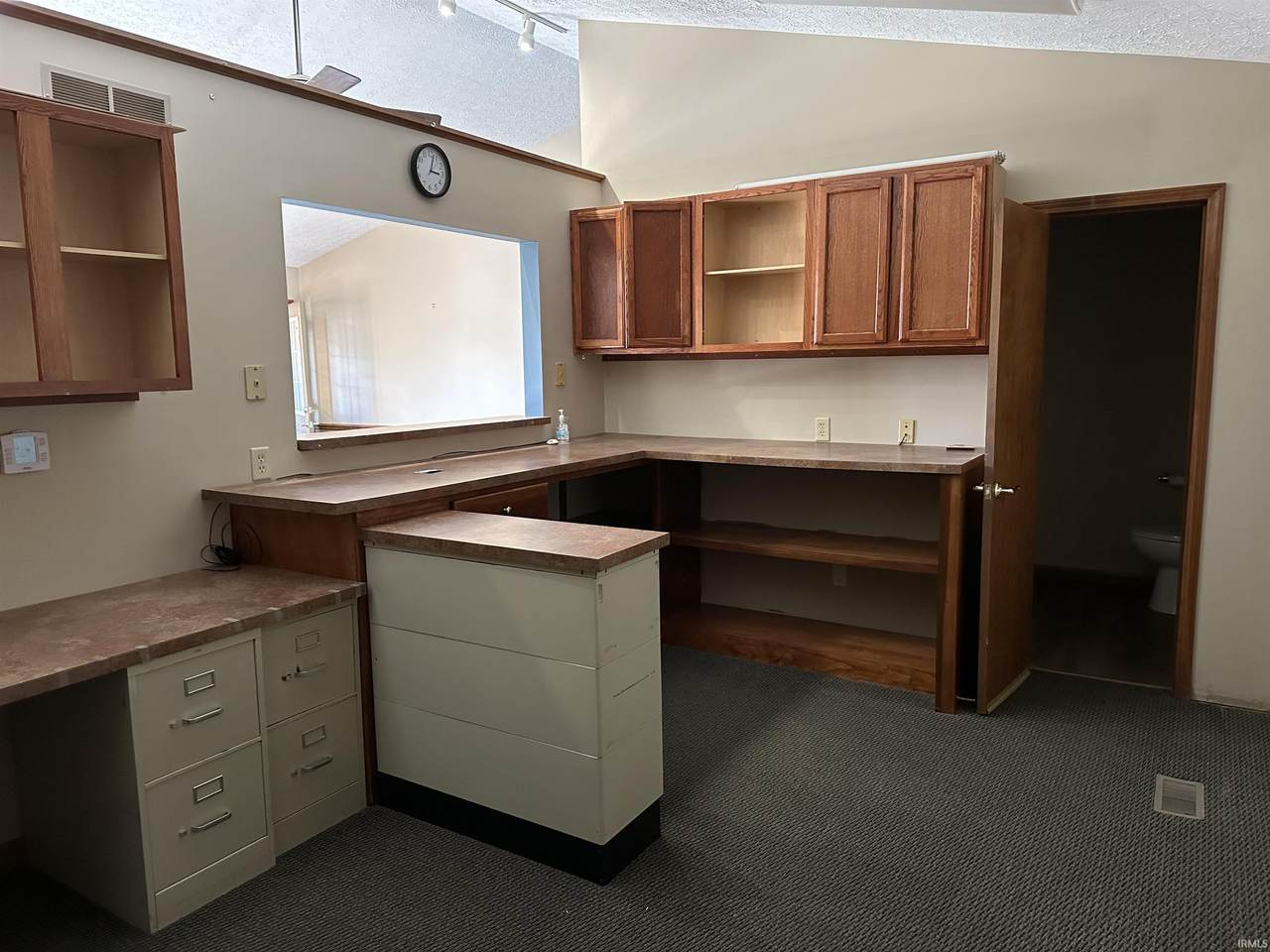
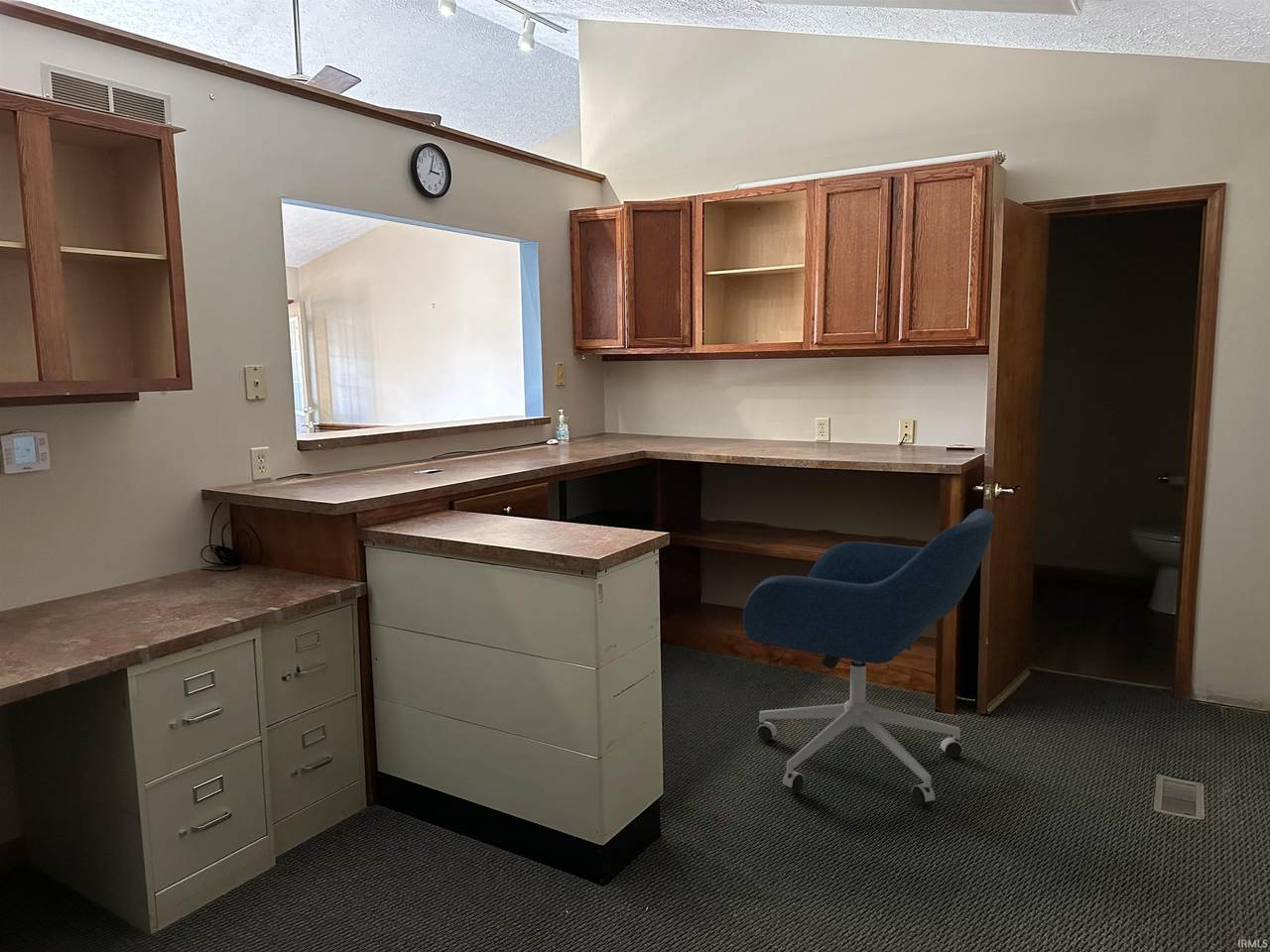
+ office chair (864, 637)
